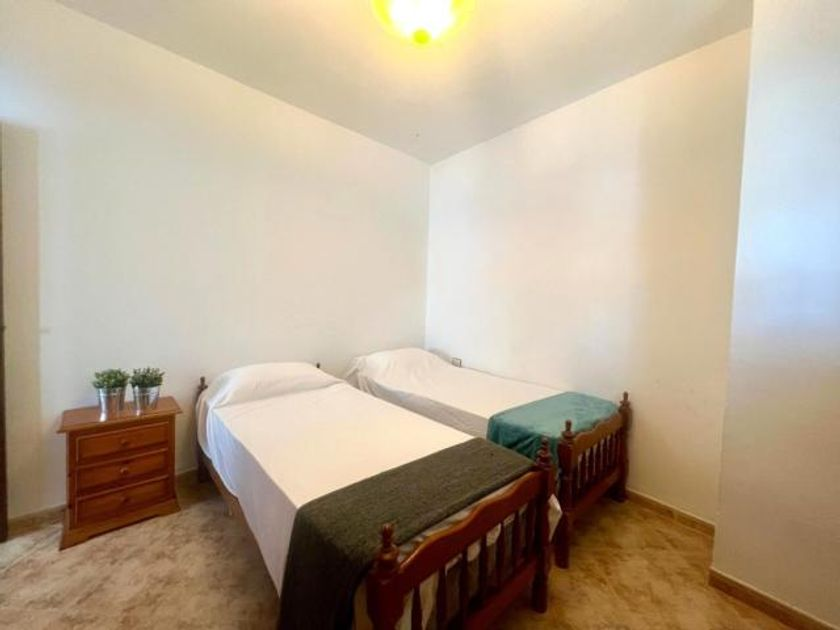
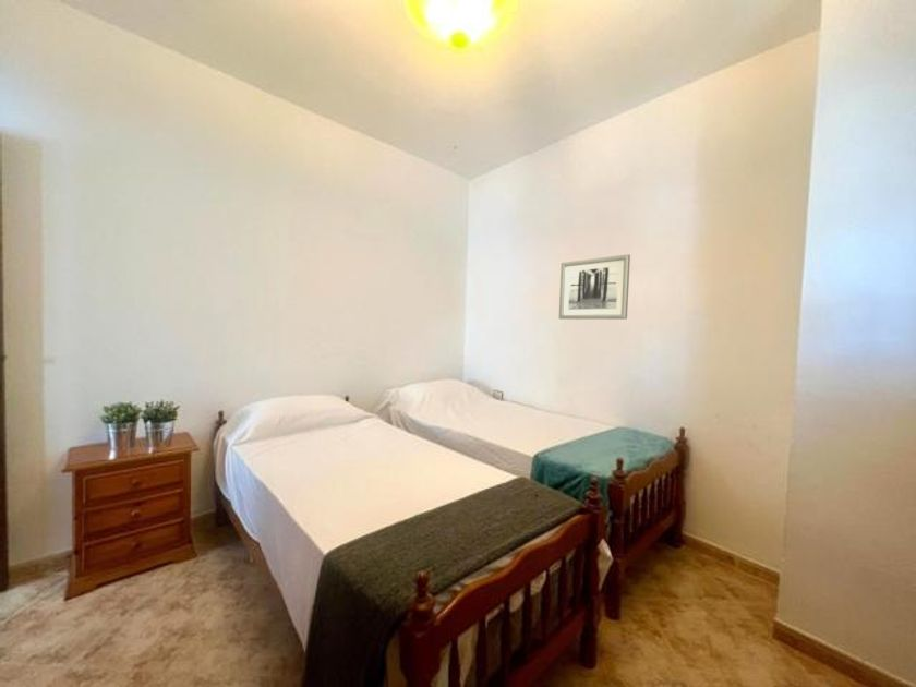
+ wall art (591, 289)
